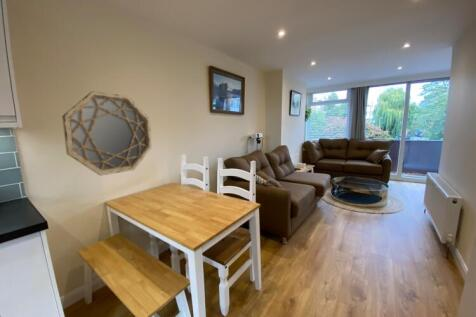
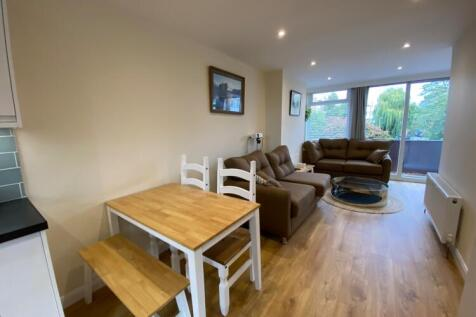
- home mirror (114, 134)
